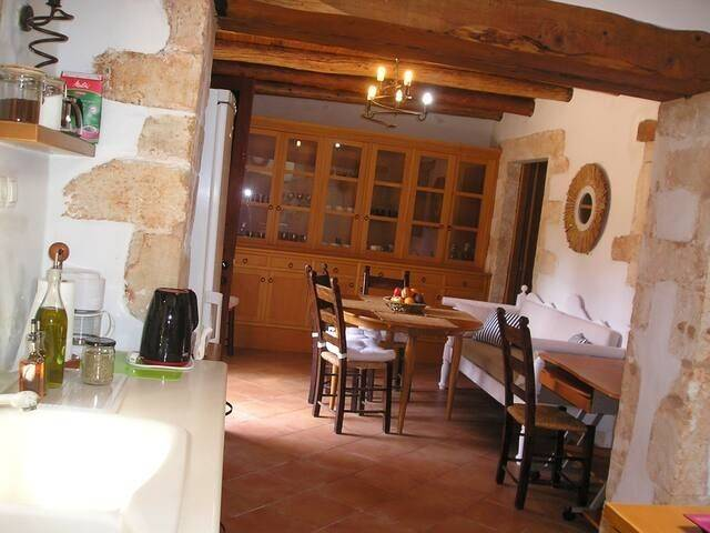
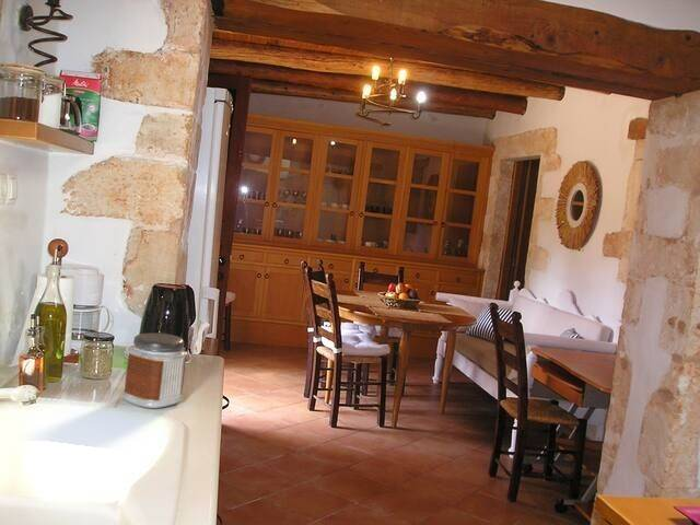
+ jar (155, 369)
